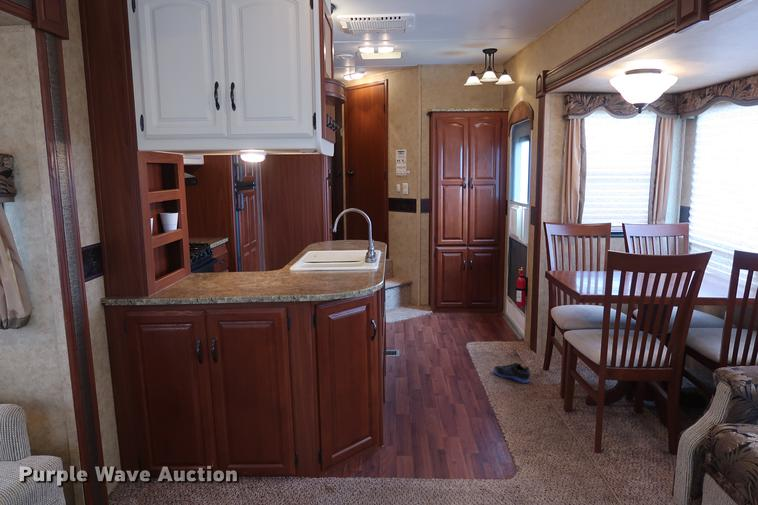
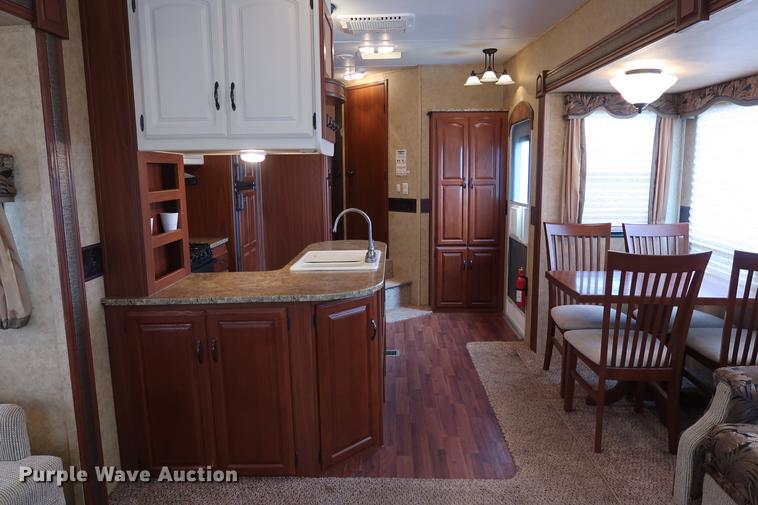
- sneaker (511, 369)
